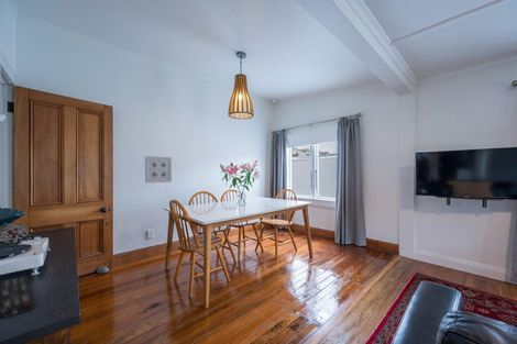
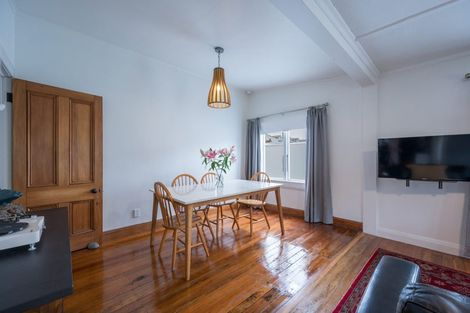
- wall art (158, 169)
- remote control (14, 293)
